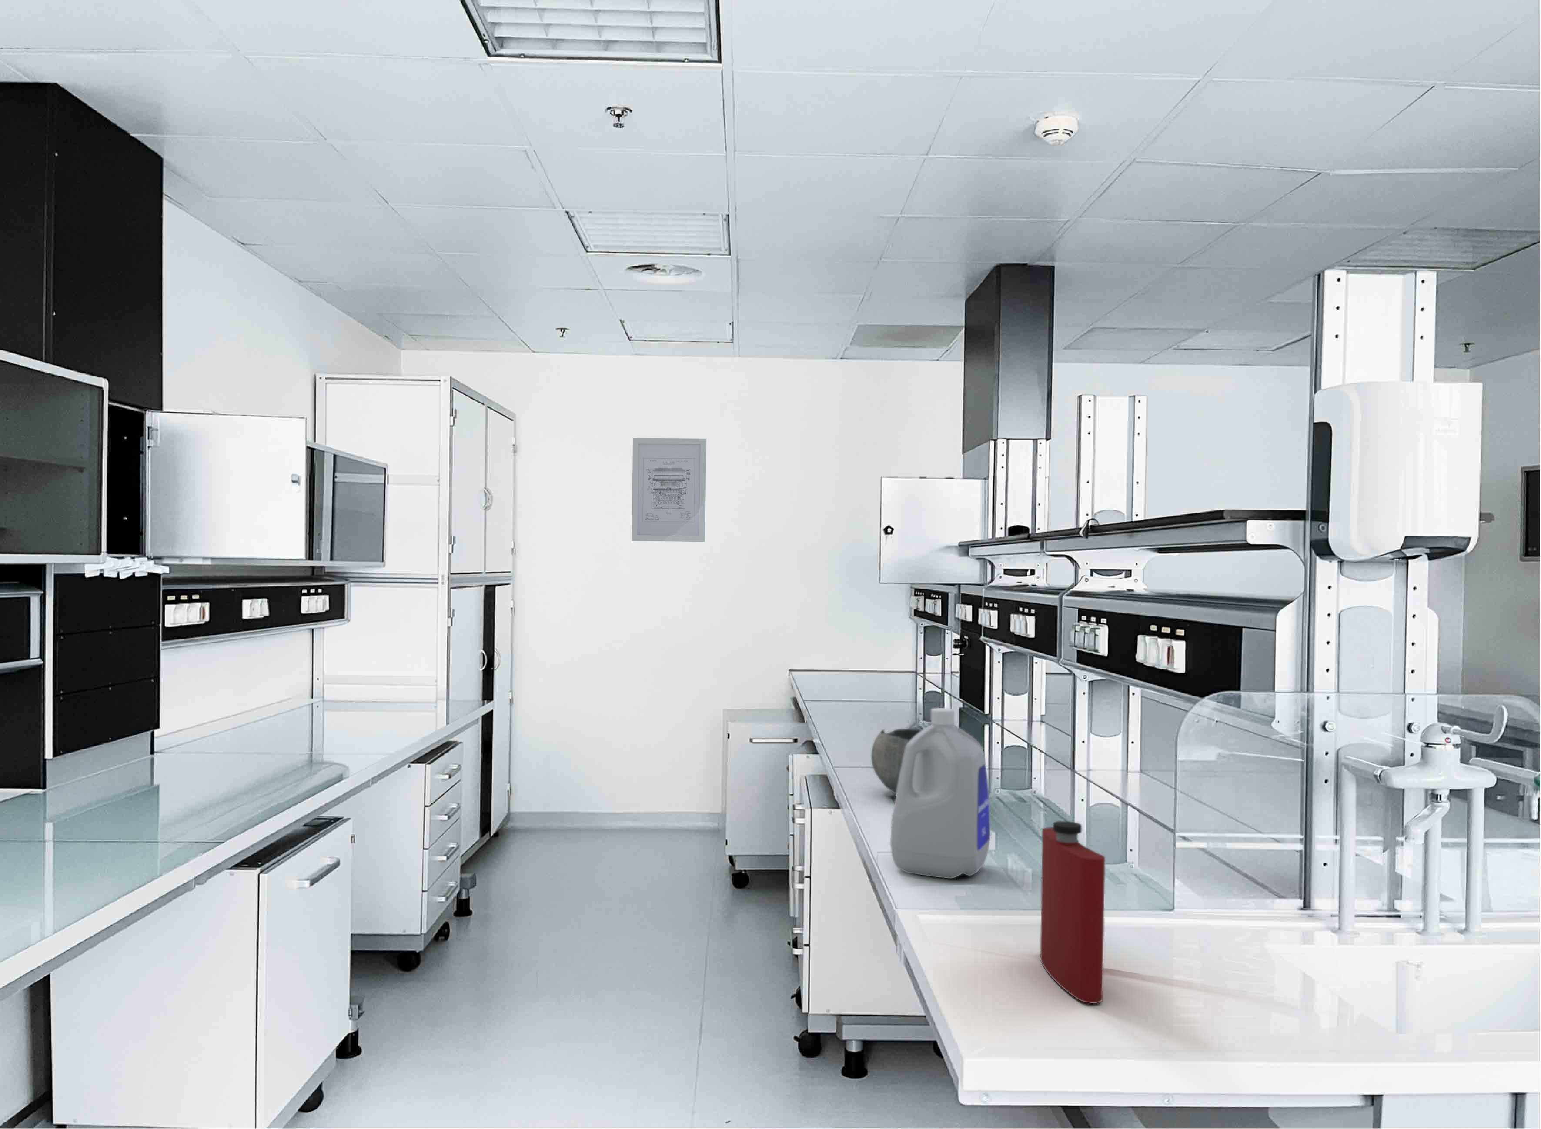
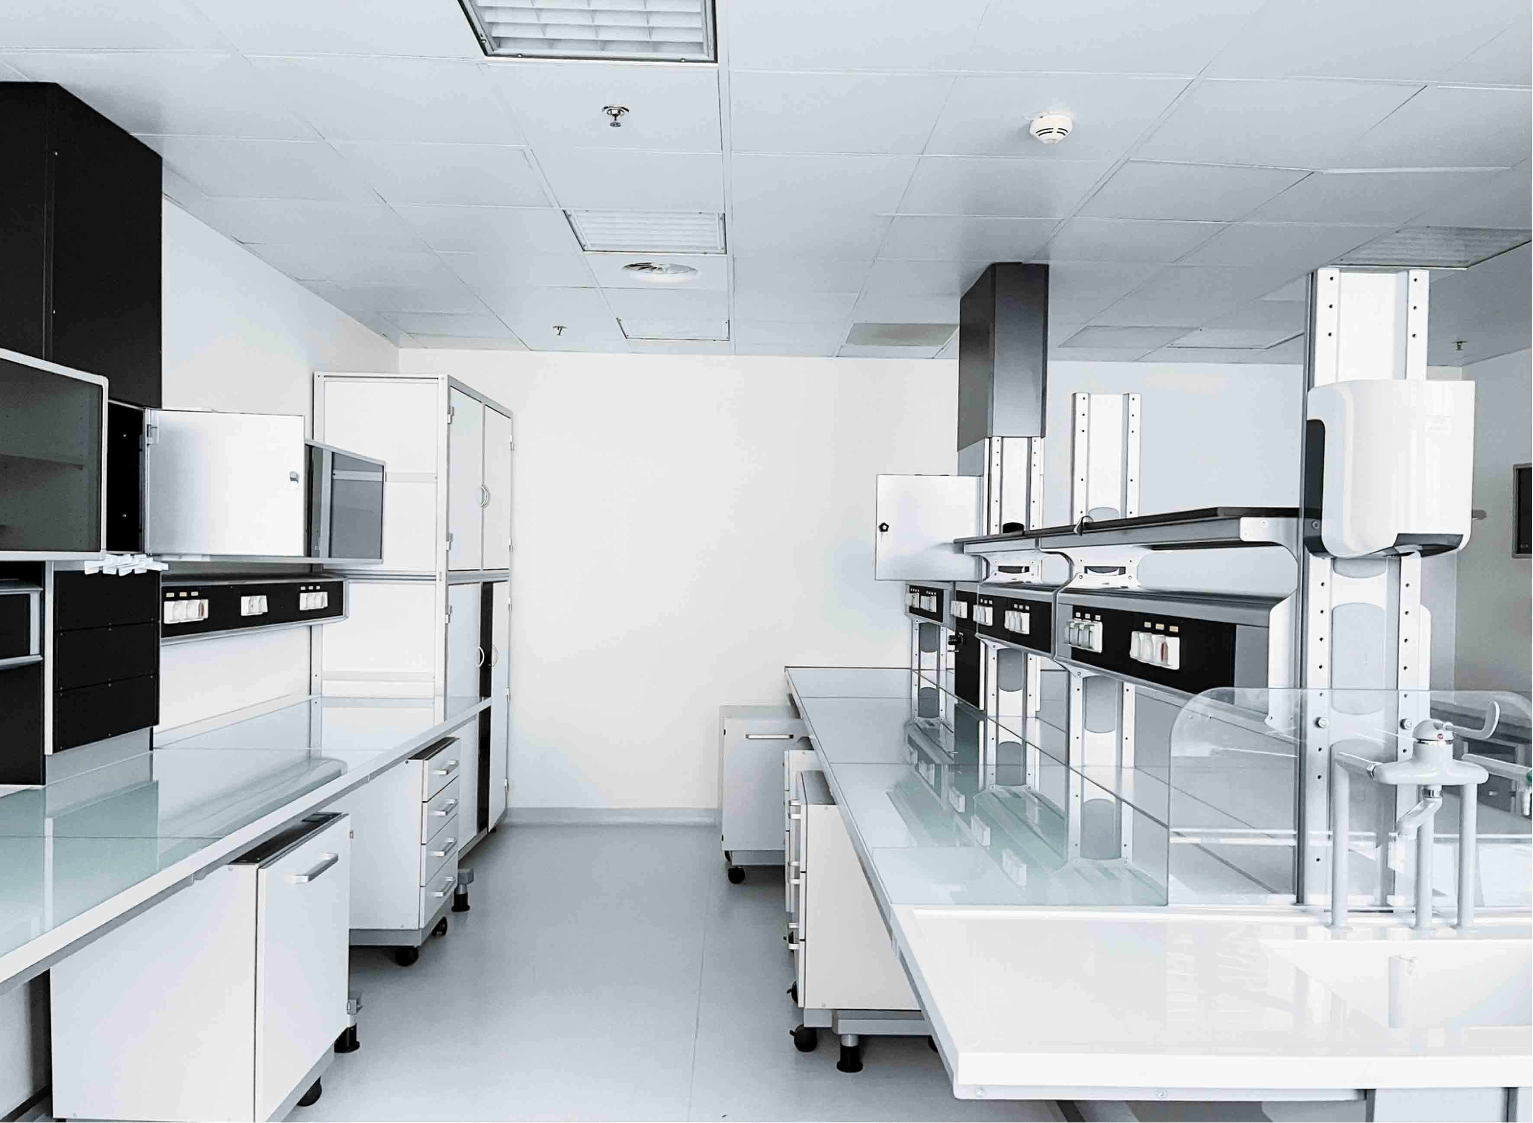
- flask (1067, 901)
- bottle (940, 788)
- bowl (902, 761)
- wall art (669, 489)
